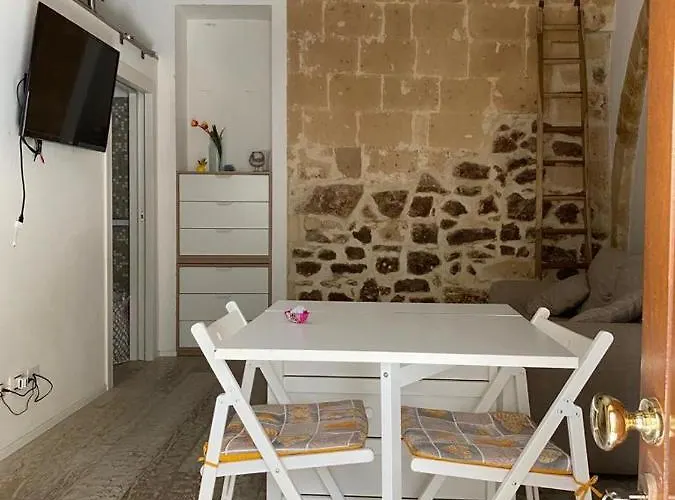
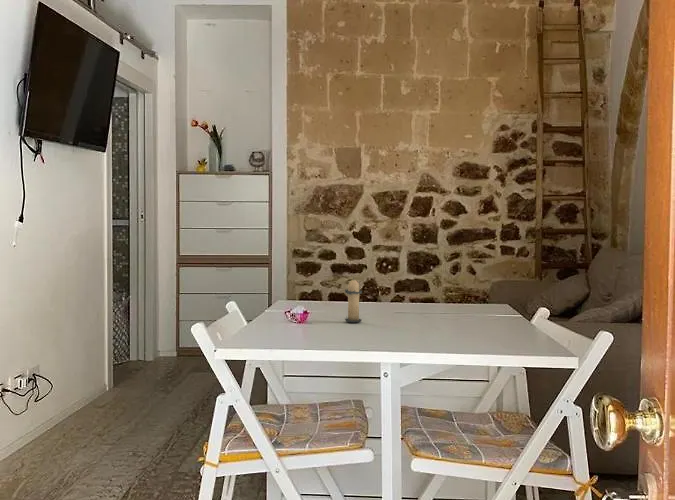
+ candle (353, 299)
